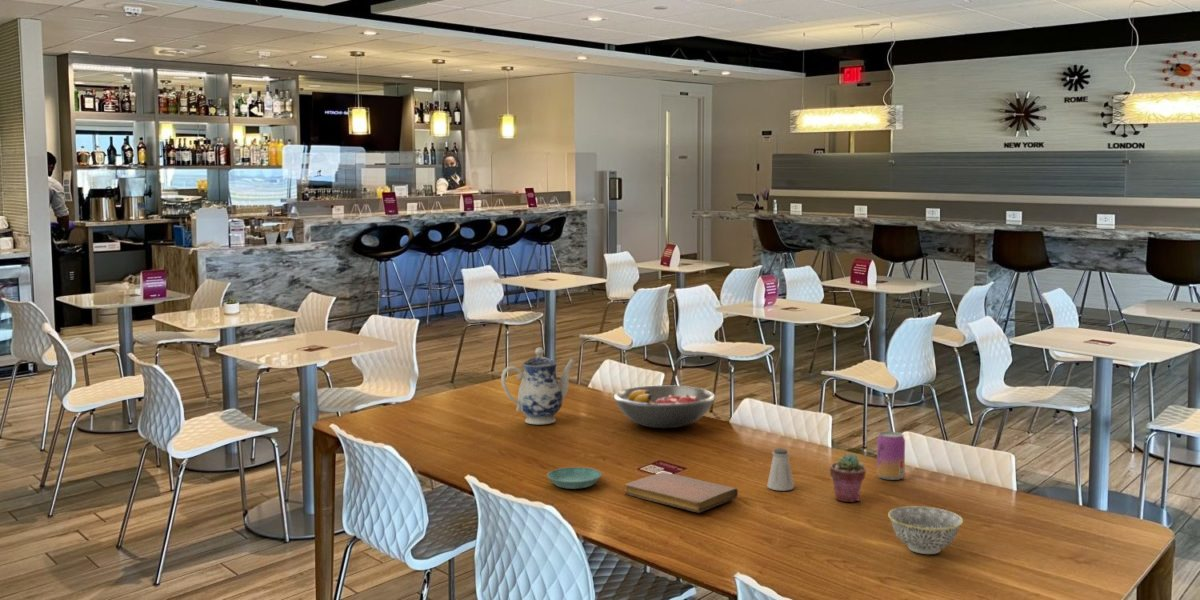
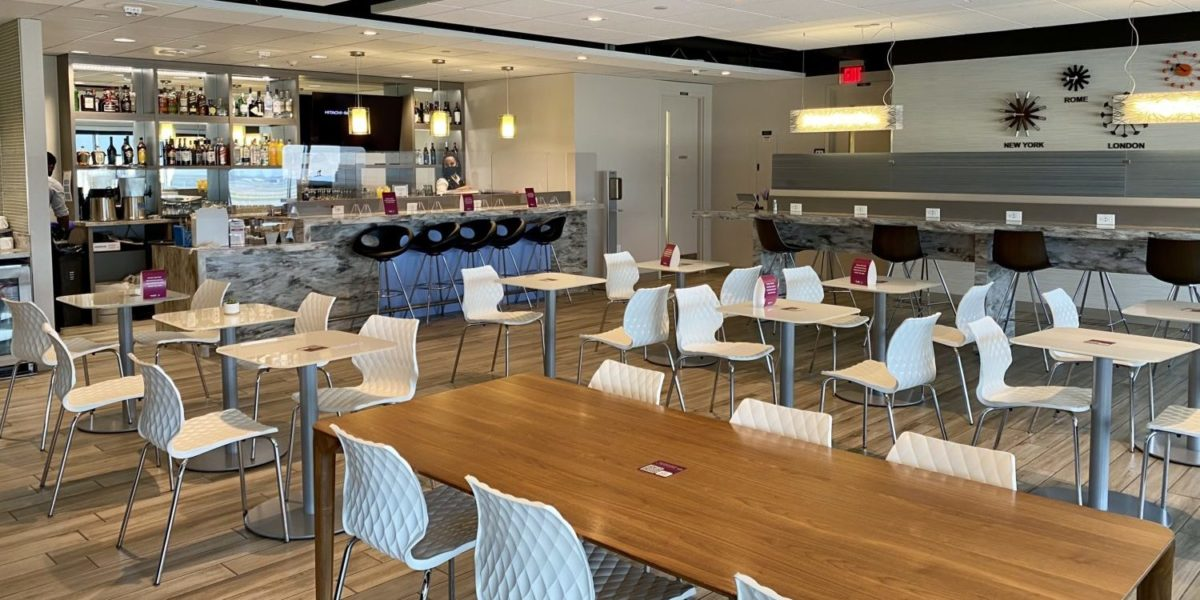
- beer can (890, 455)
- teapot (539, 384)
- fruit bowl (664, 405)
- saucer (574, 478)
- potted succulent (847, 476)
- saltshaker (780, 468)
- notebook (680, 490)
- bowl (924, 532)
